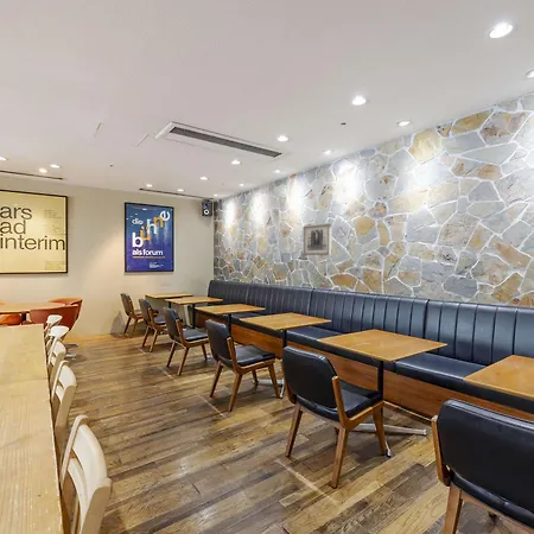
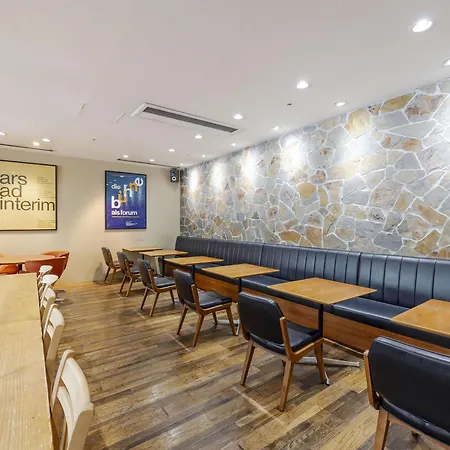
- wall art (316, 240)
